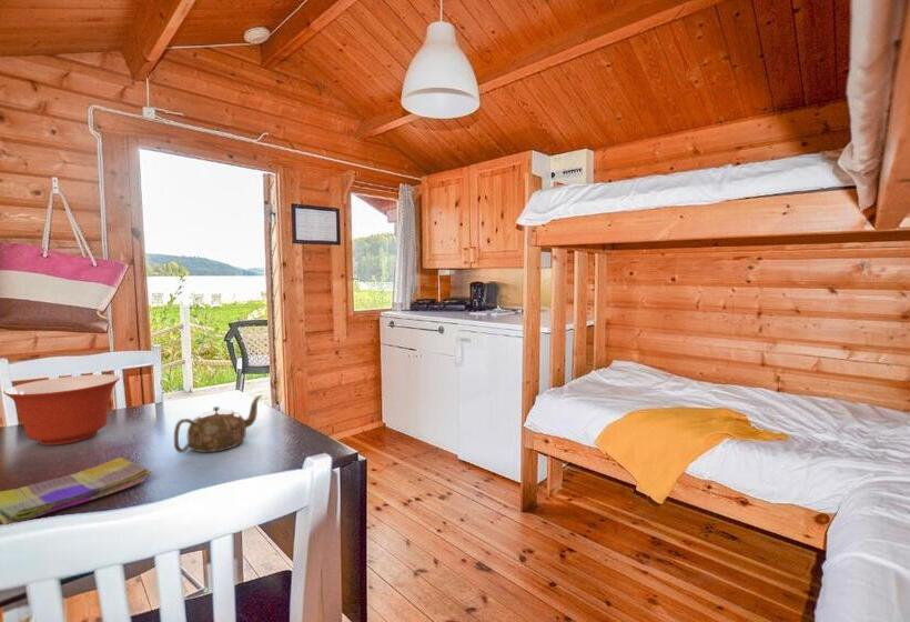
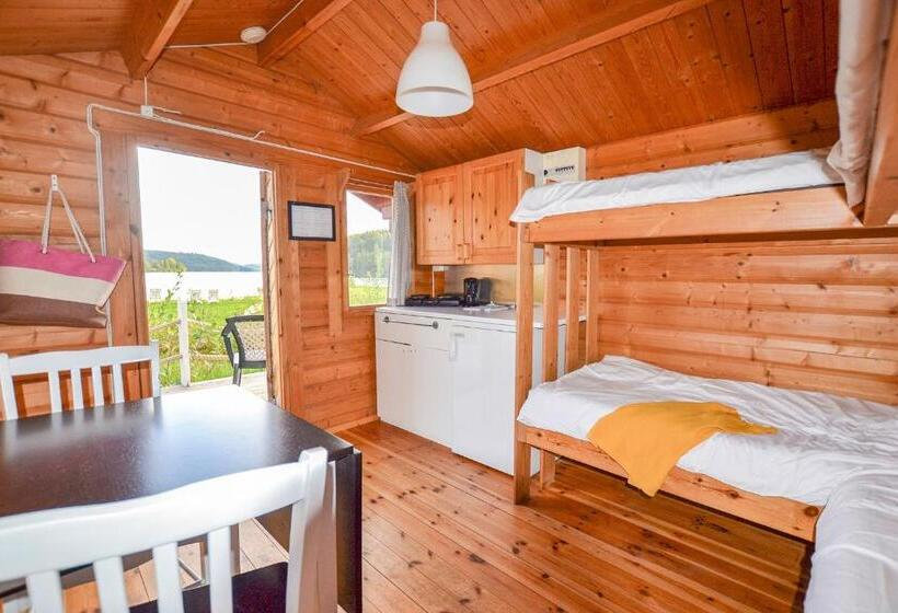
- dish towel (74, 485)
- mixing bowl (67, 410)
- teapot (221, 423)
